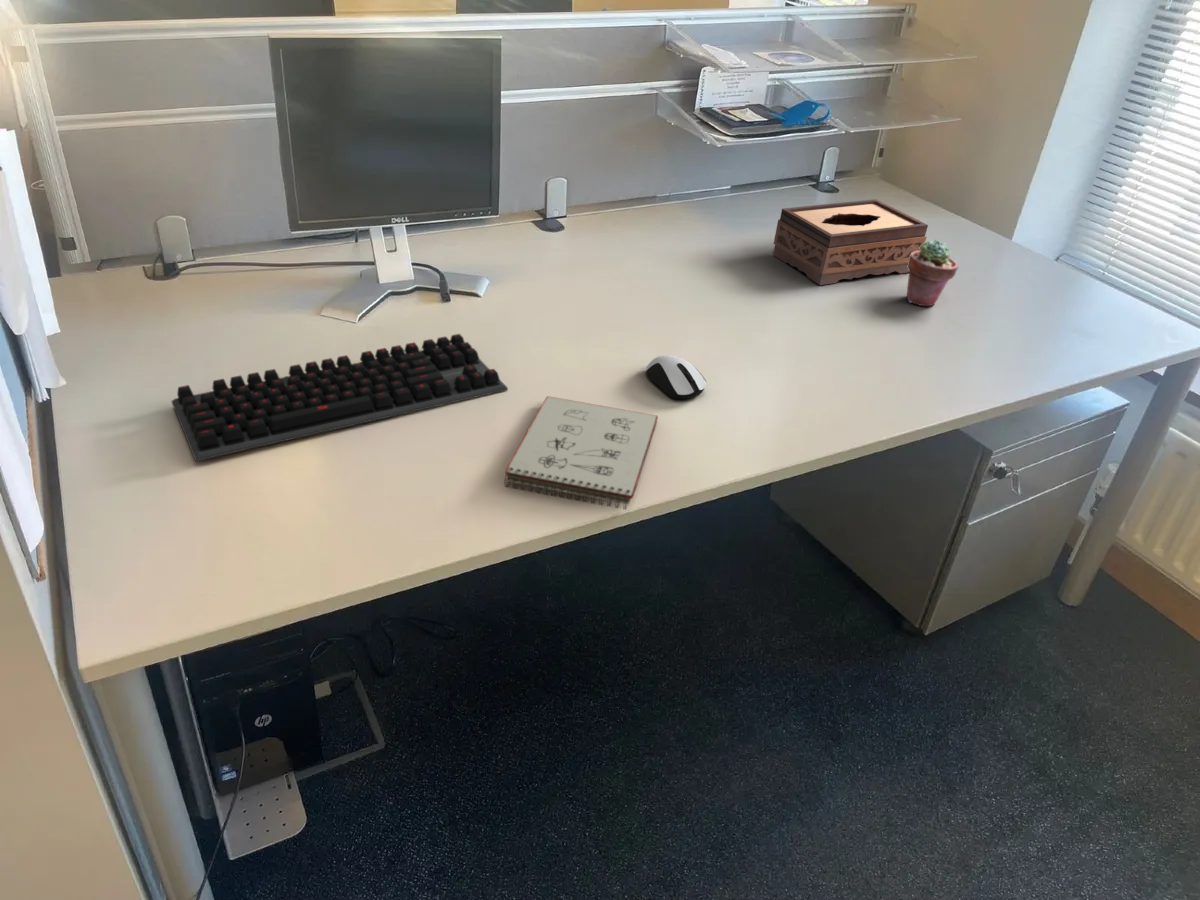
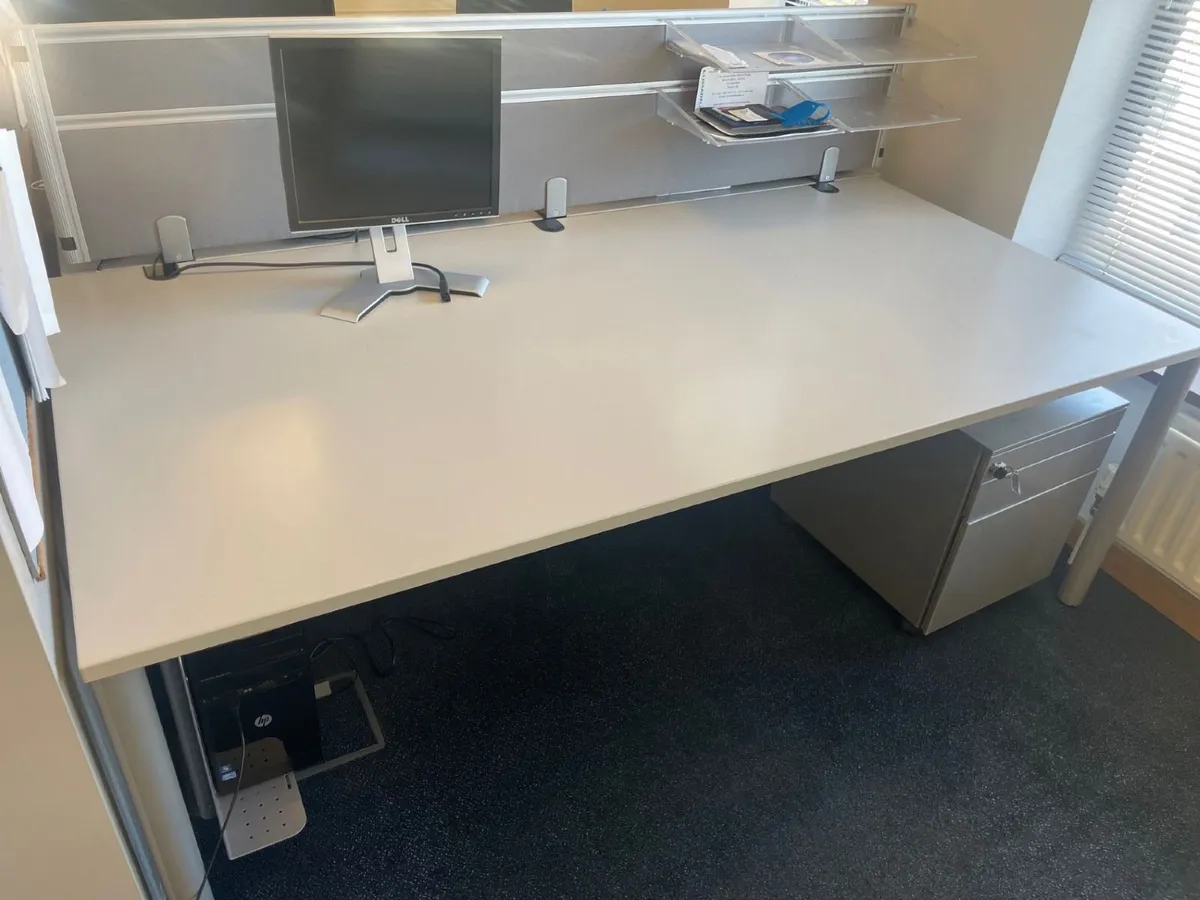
- tissue box (849, 240)
- computer mouse (675, 372)
- computer keyboard (345, 389)
- potted succulent (930, 271)
- notepad (585, 445)
